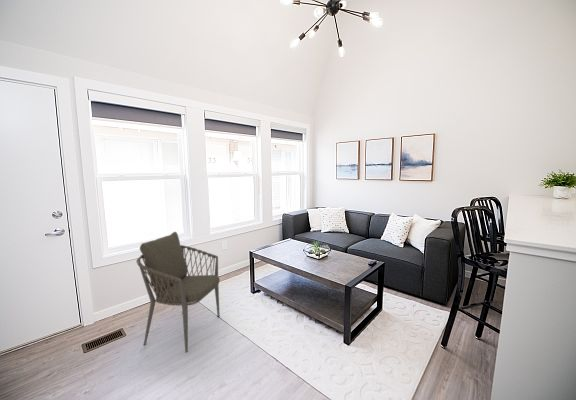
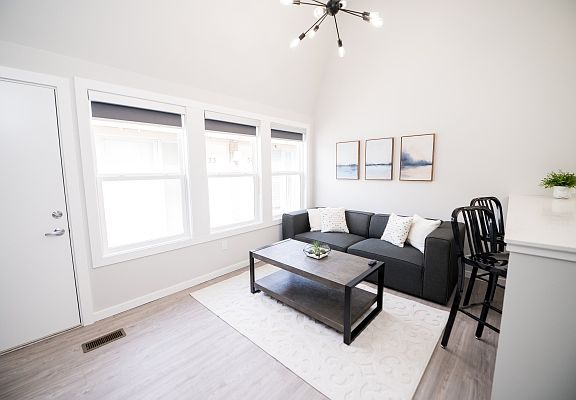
- armchair (181, 284)
